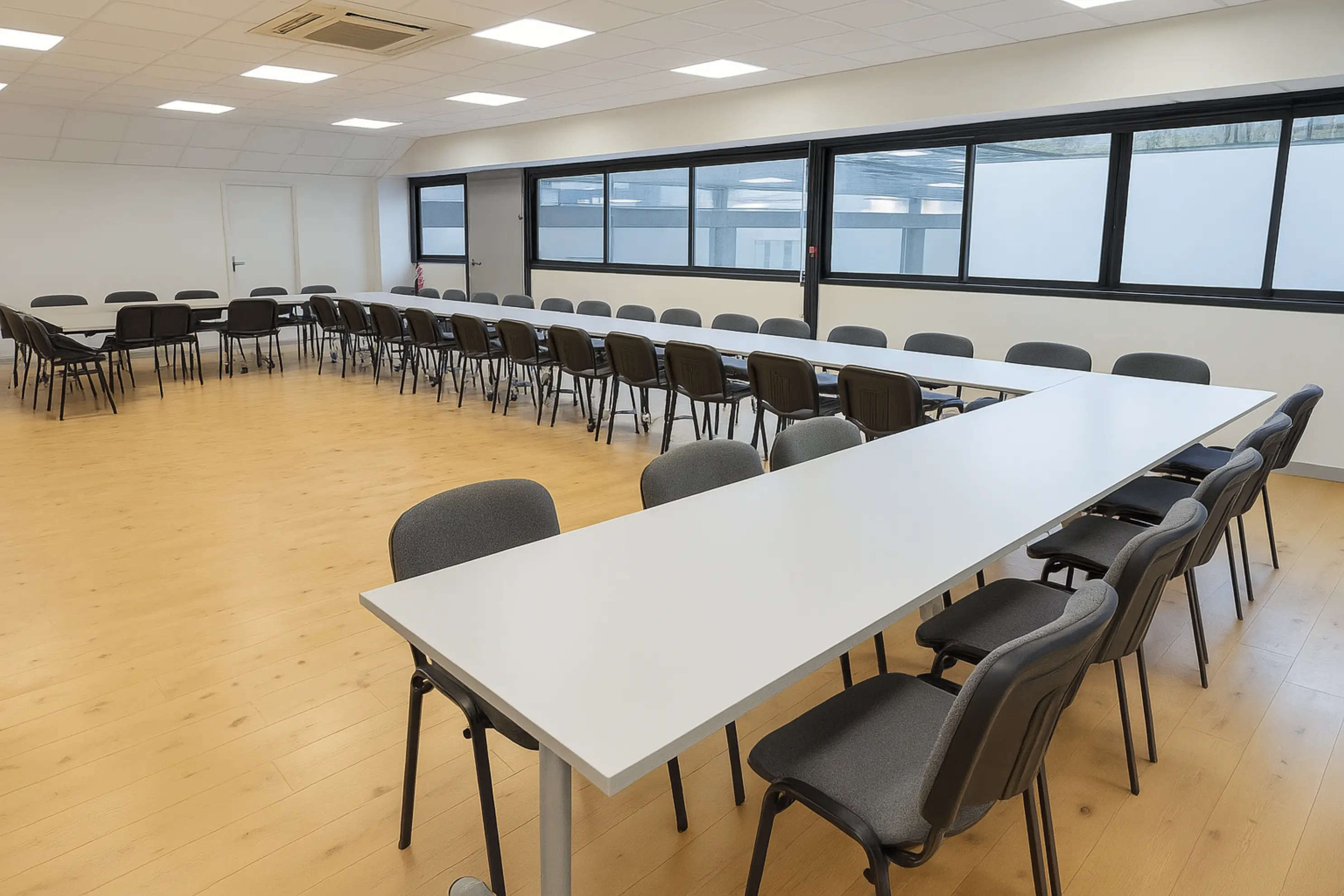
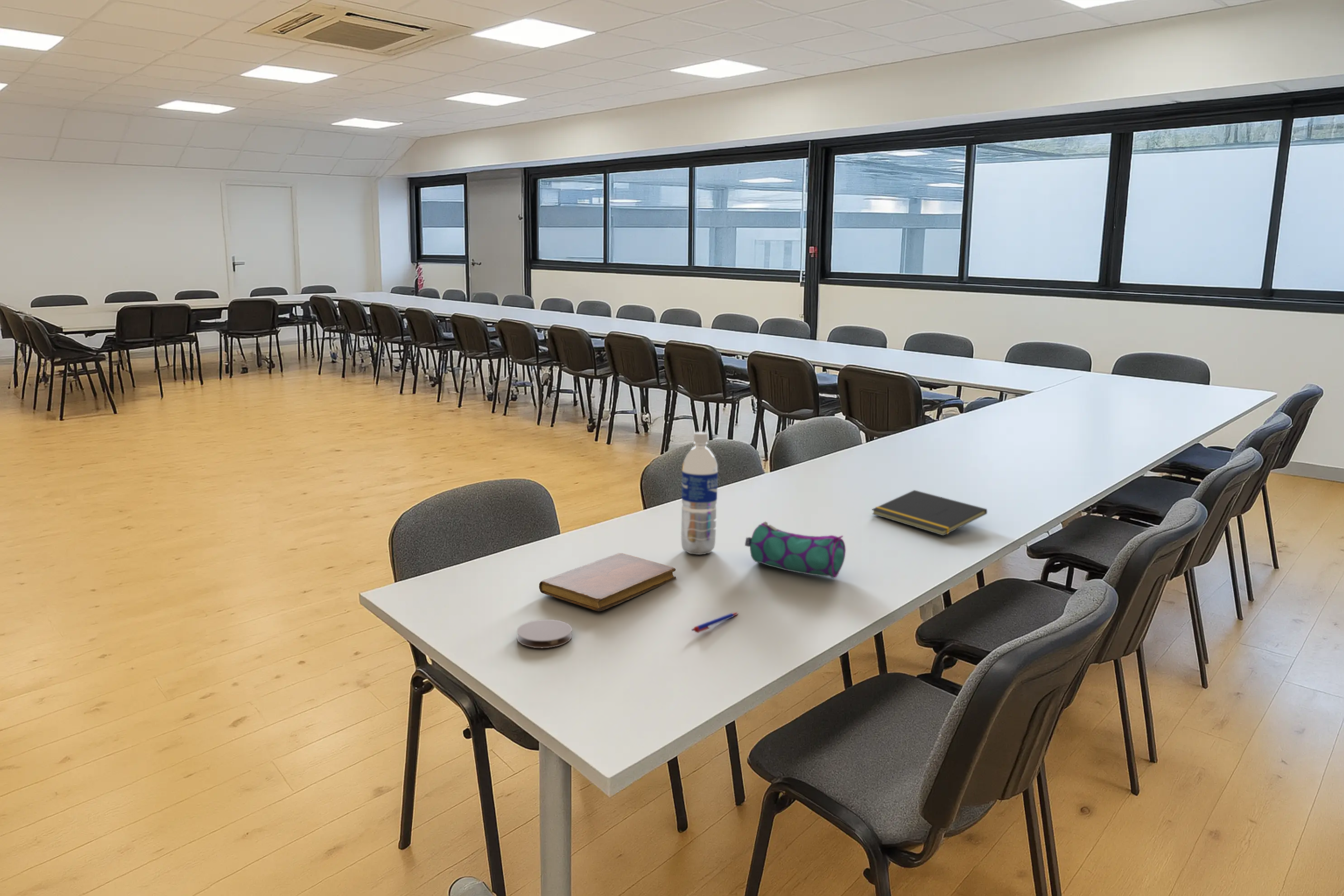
+ notebook (609, 579)
+ coaster (544, 633)
+ pencil case (796, 549)
+ water bottle (699, 493)
+ notepad (928, 511)
+ pen (716, 621)
